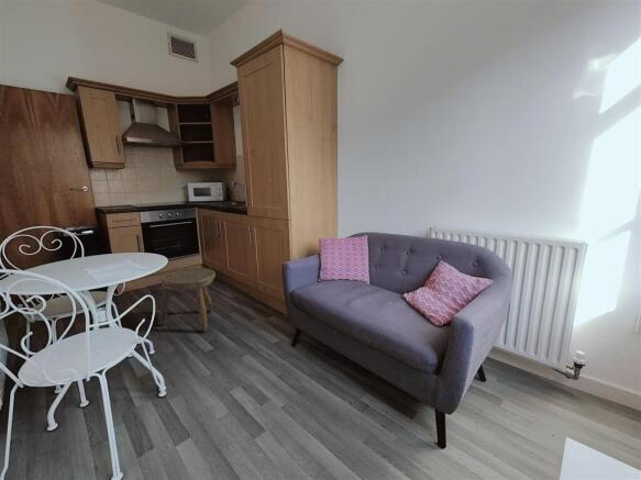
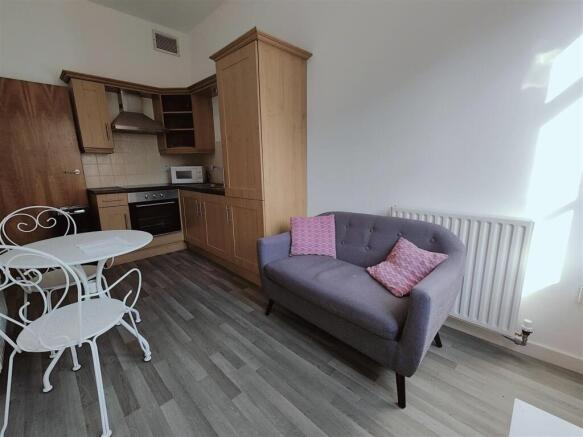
- stool (185, 289)
